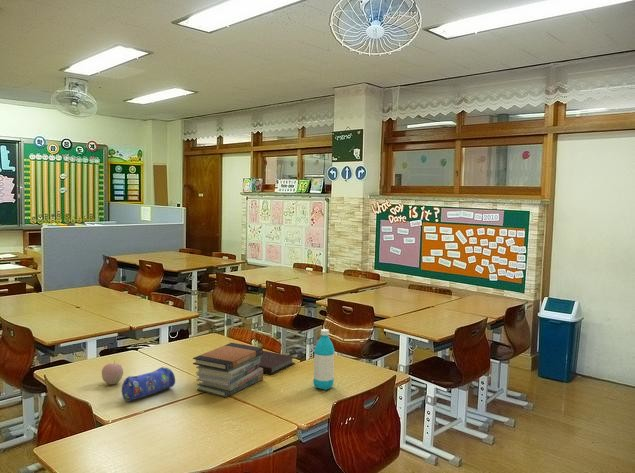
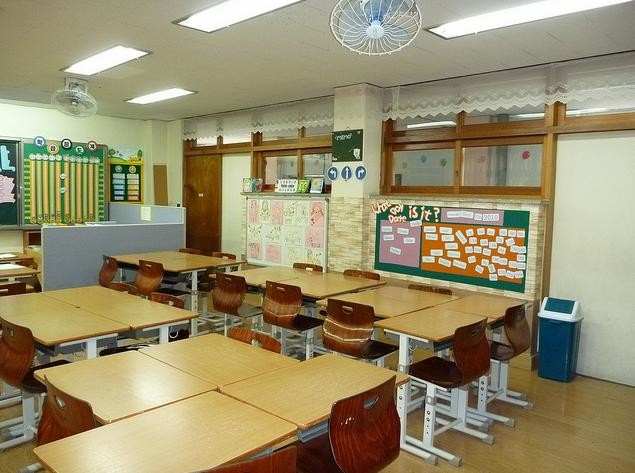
- pencil case (148, 383)
- apple (112, 372)
- notebook (262, 360)
- water bottle (324, 358)
- book stack (229, 368)
